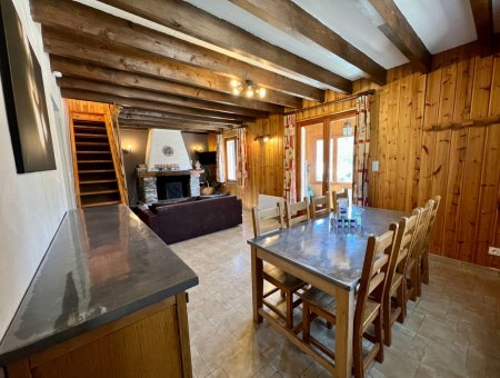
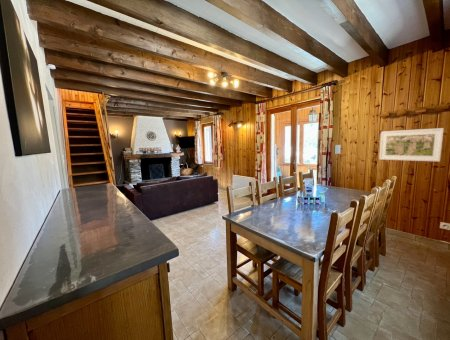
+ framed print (408, 145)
